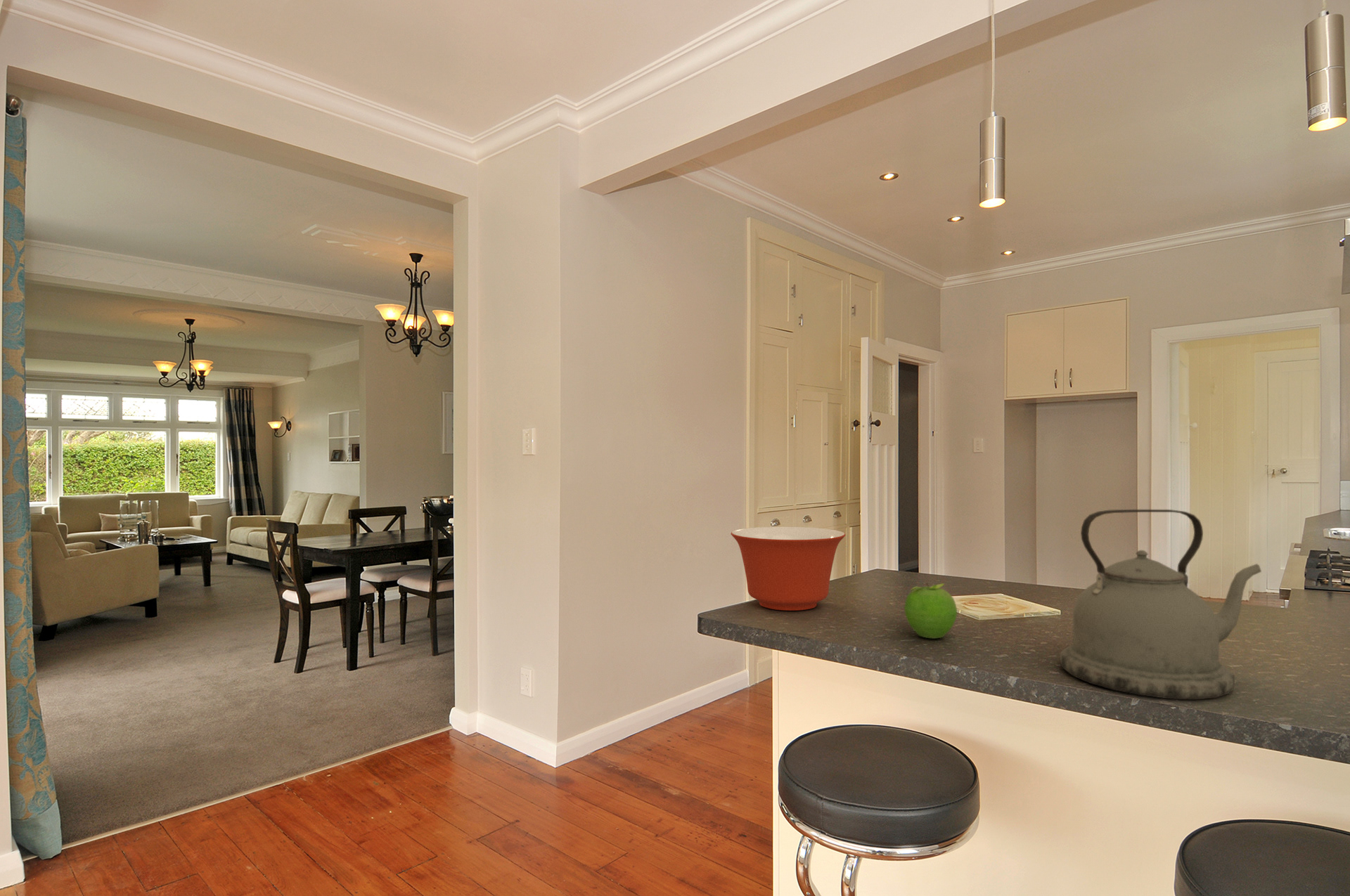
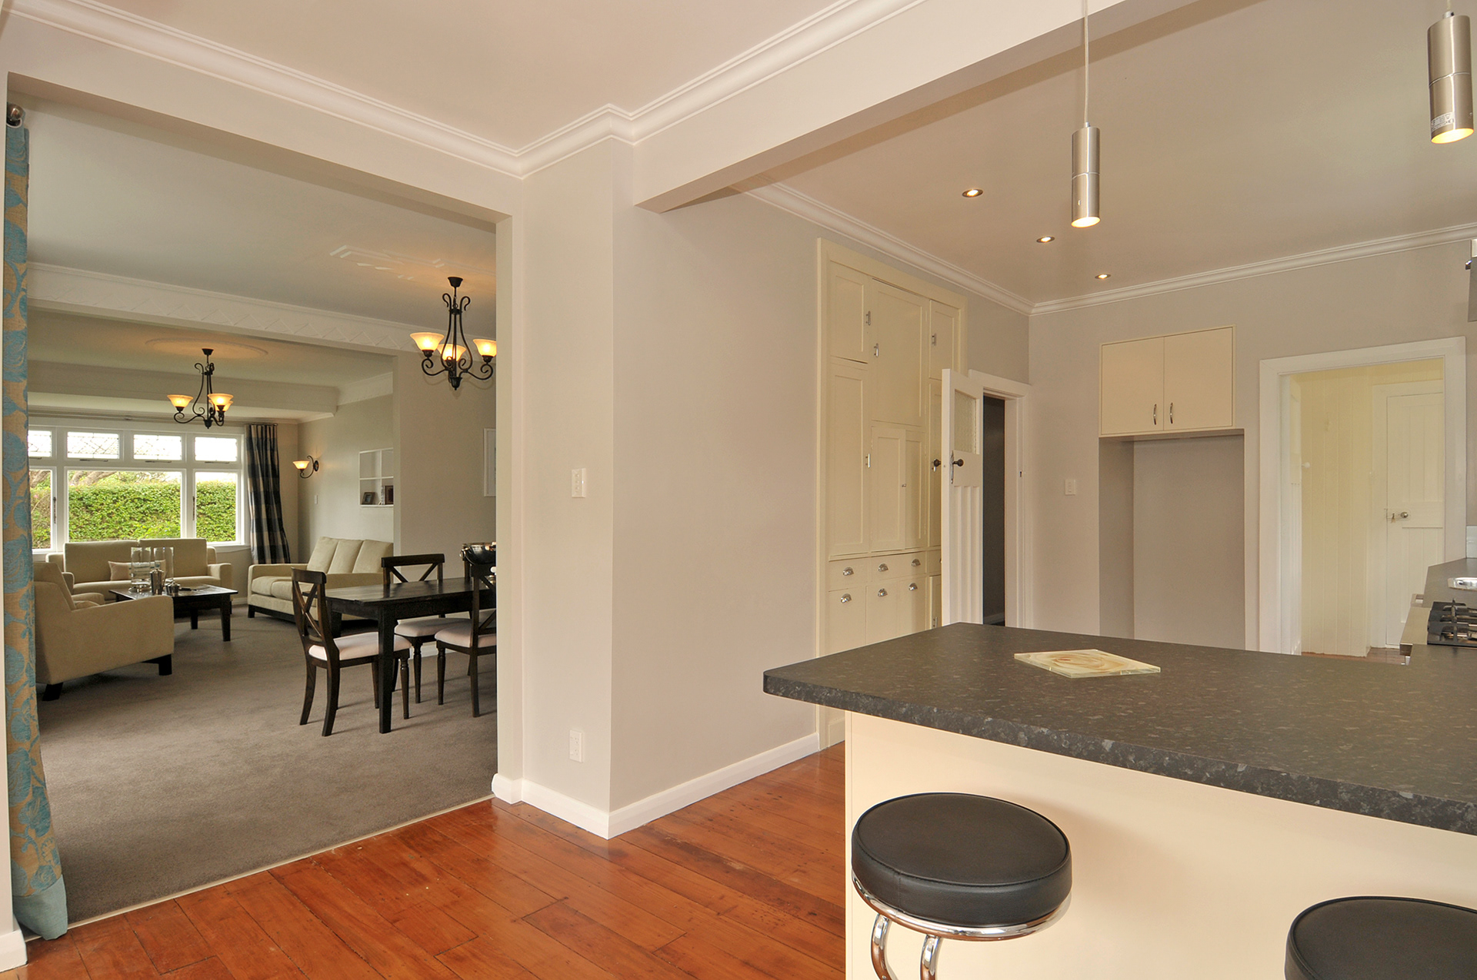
- kettle (1148, 592)
- fruit (930, 609)
- mixing bowl (788, 568)
